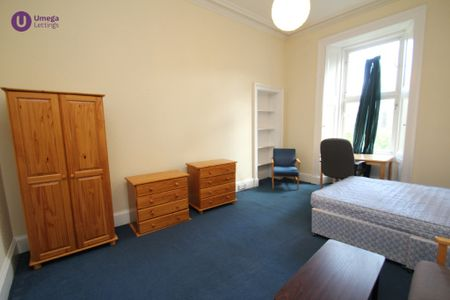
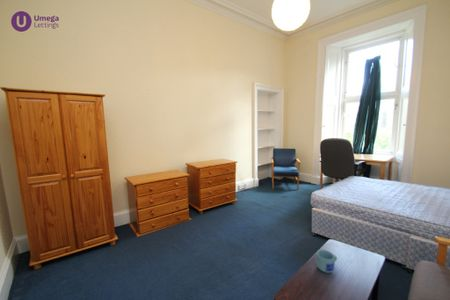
+ mug (327, 261)
